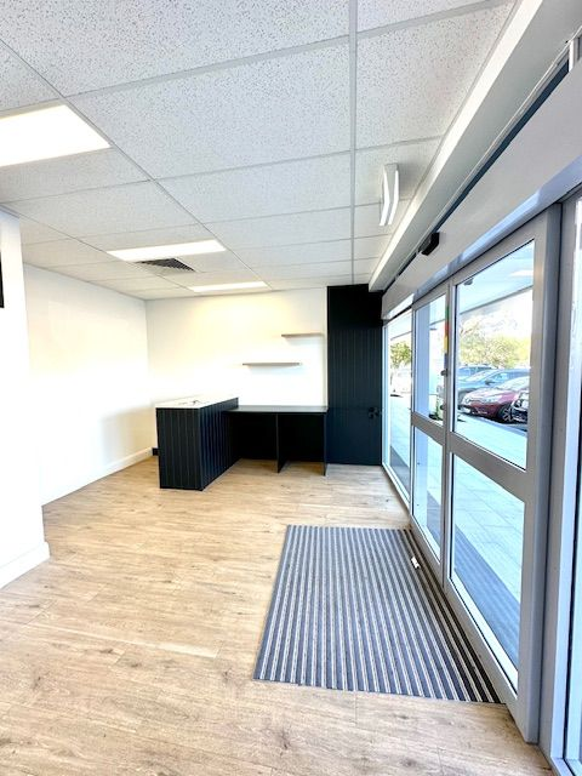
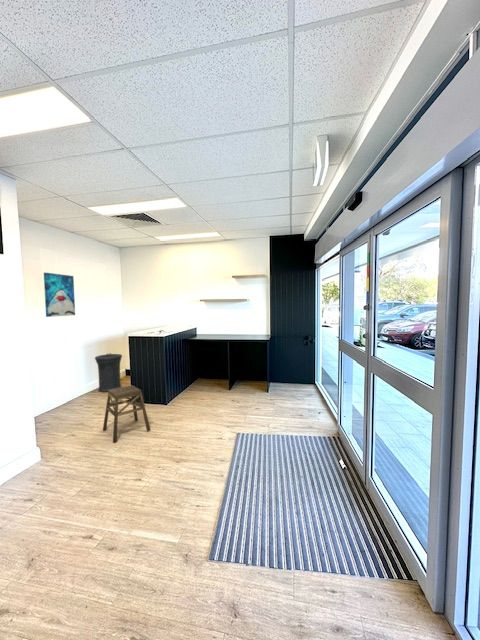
+ trash can (109, 371)
+ stool (125, 411)
+ wall art (60, 295)
